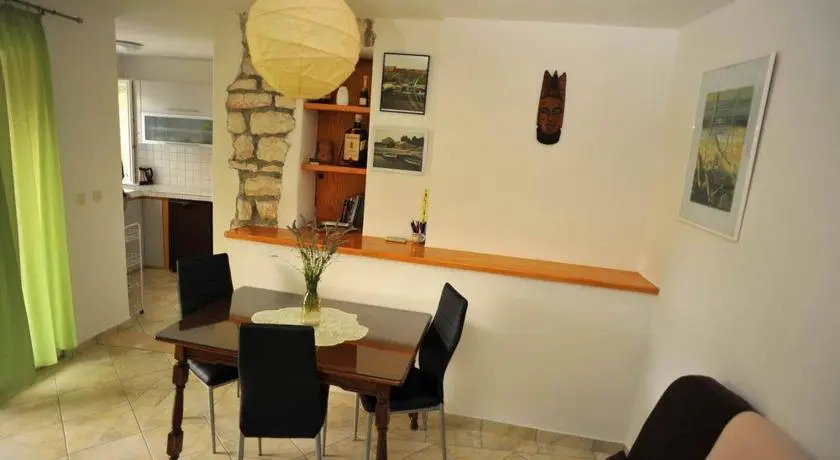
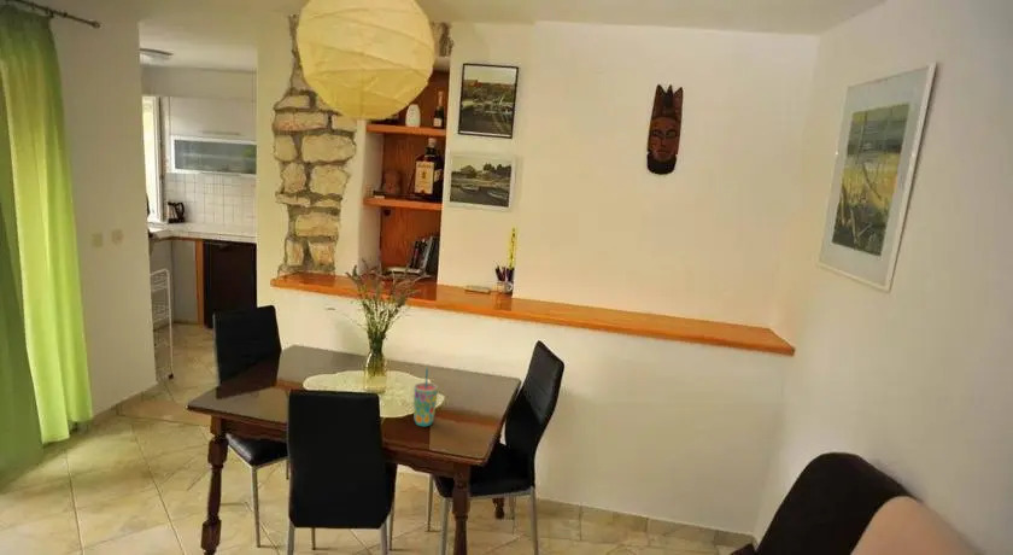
+ cup (424, 396)
